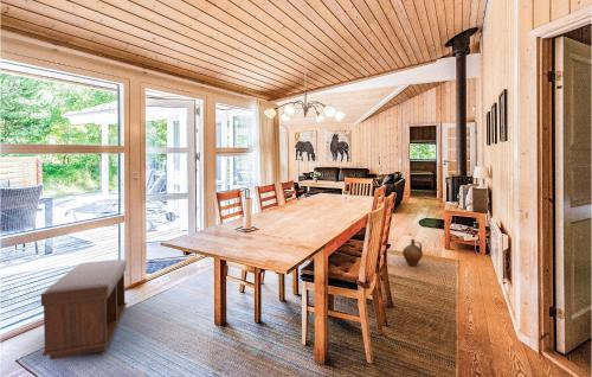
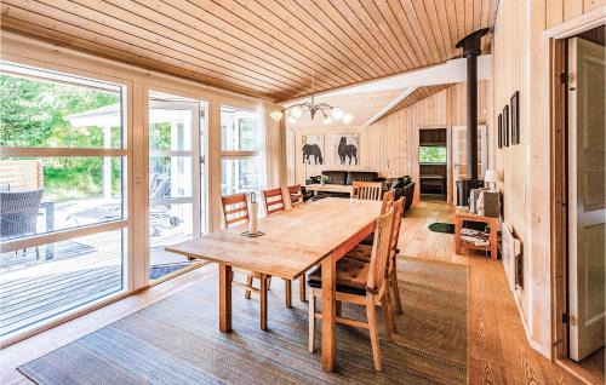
- bench (91, 301)
- ceramic jug (412, 251)
